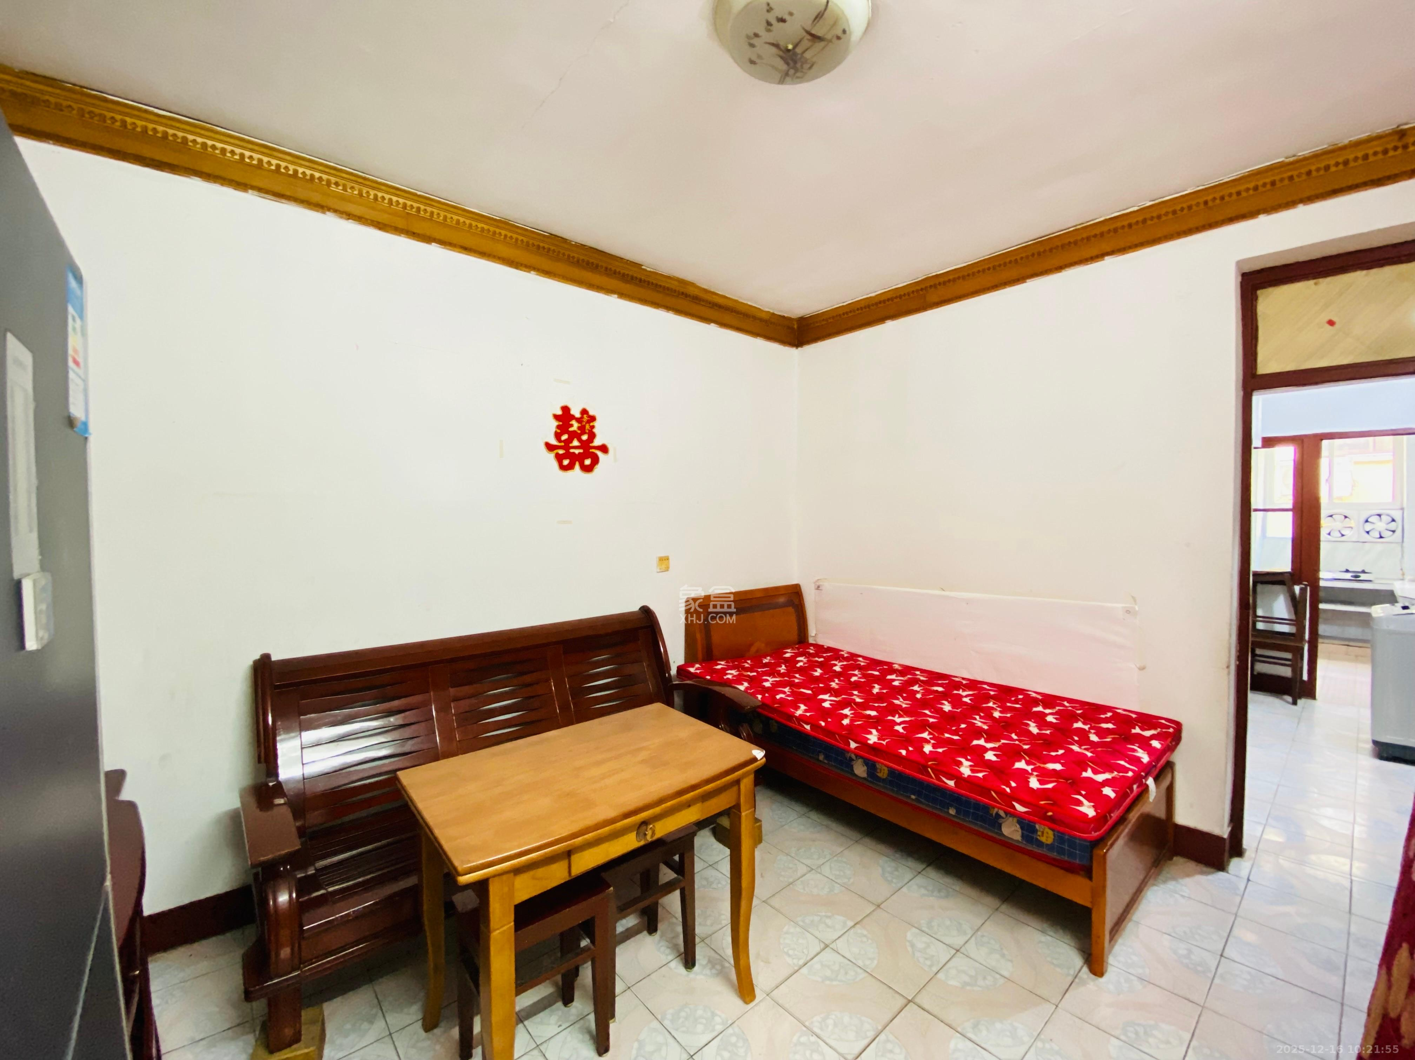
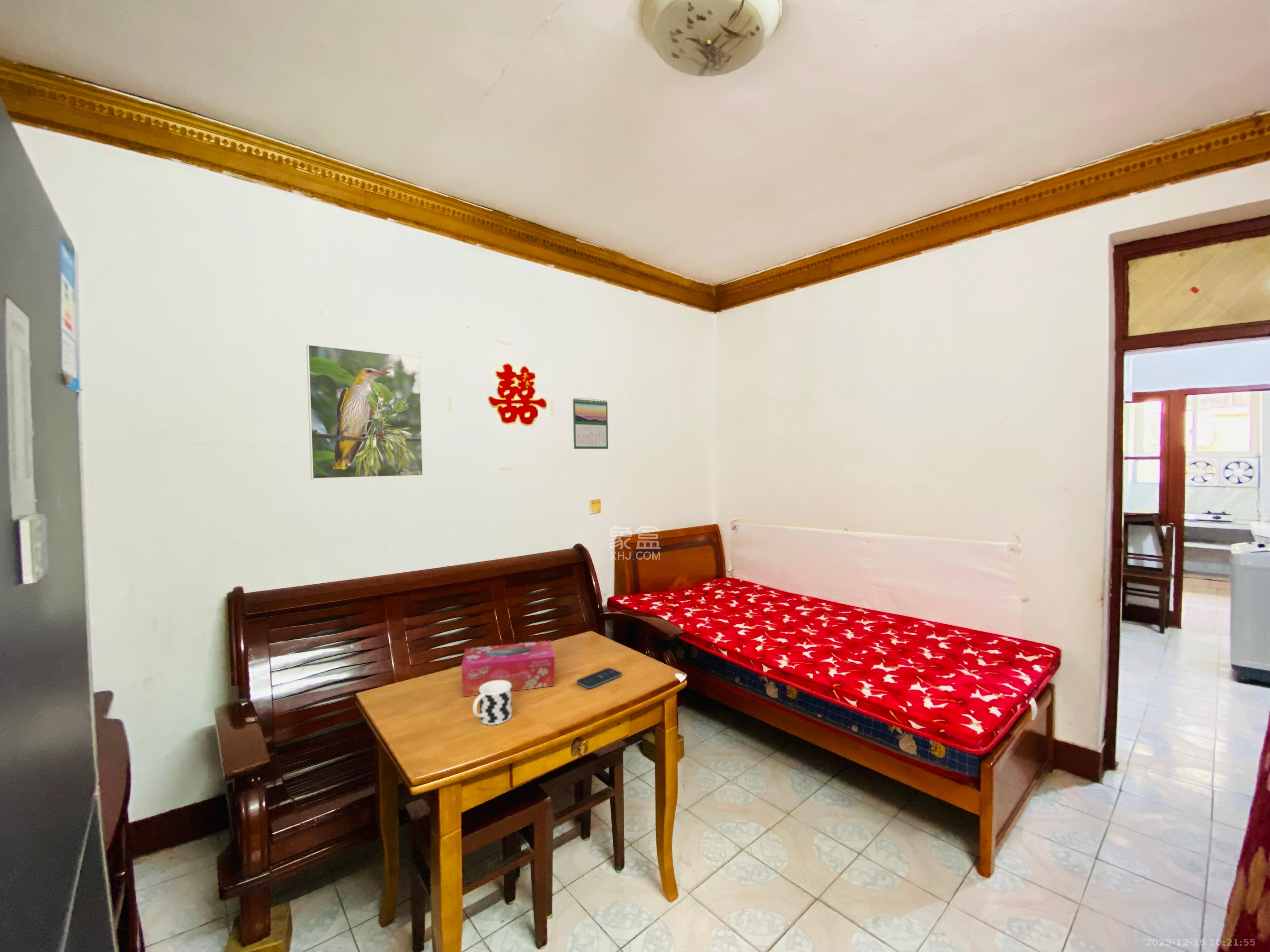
+ smartphone (599, 678)
+ tissue box (509, 667)
+ calendar (591, 423)
+ cup (491, 704)
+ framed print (368, 415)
